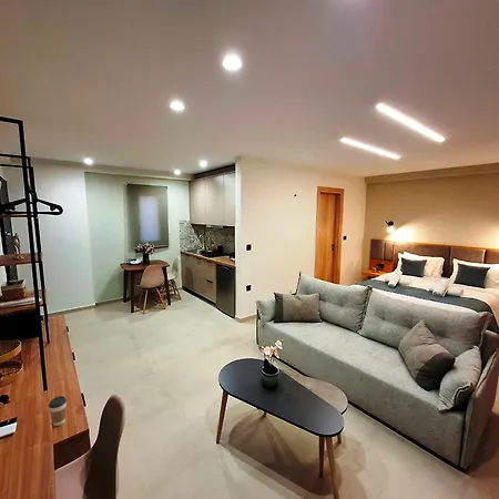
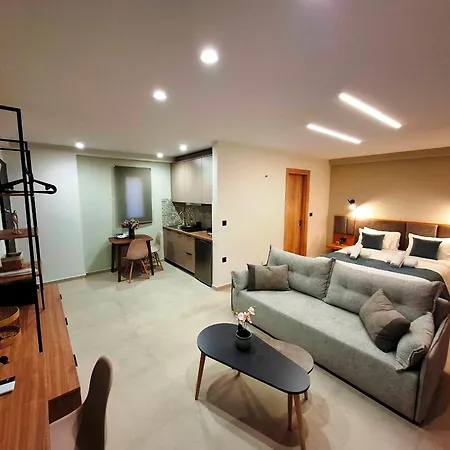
- coffee cup (58, 410)
